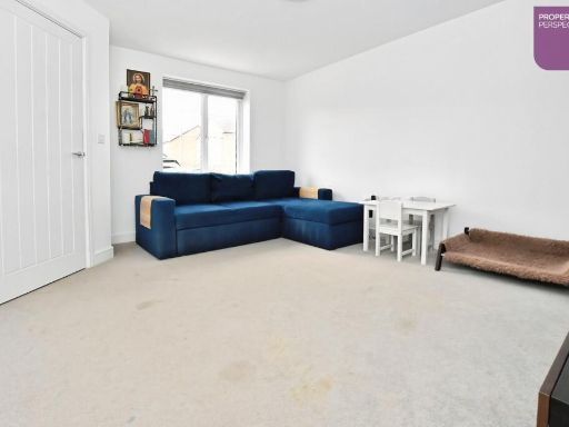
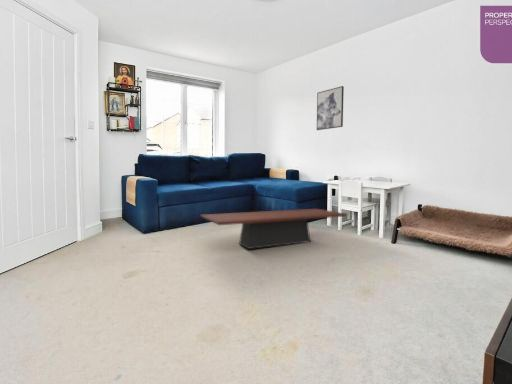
+ wall art (329, 109)
+ coffee table (275, 228)
